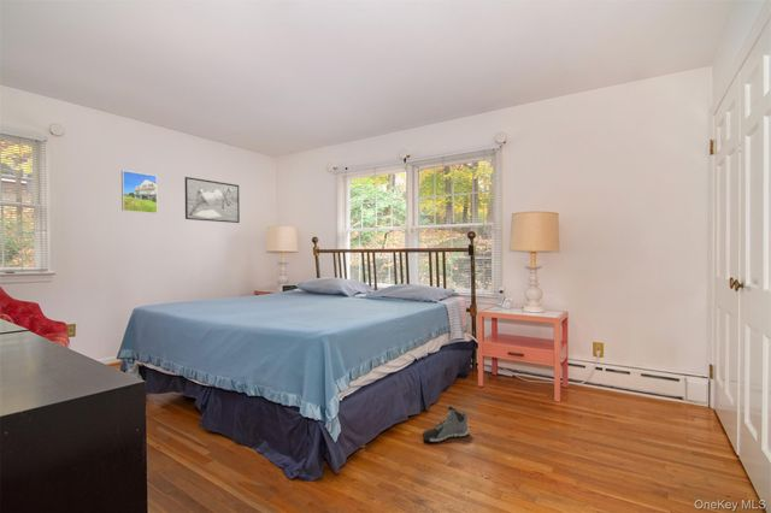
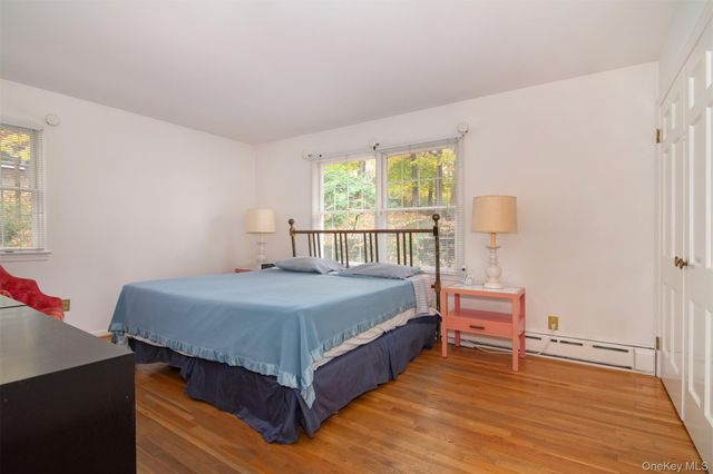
- sneaker (445, 421)
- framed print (140, 193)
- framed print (213, 201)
